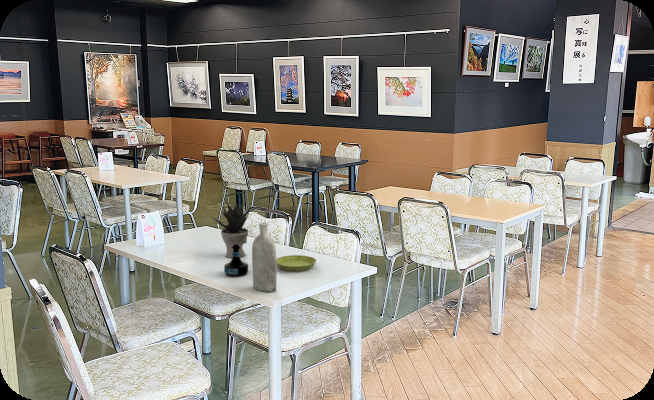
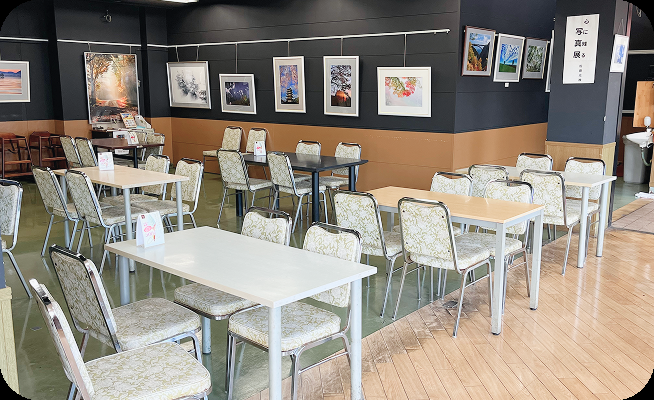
- saucer (295, 263)
- tequila bottle (236, 259)
- potted plant (236, 227)
- bottle (264, 256)
